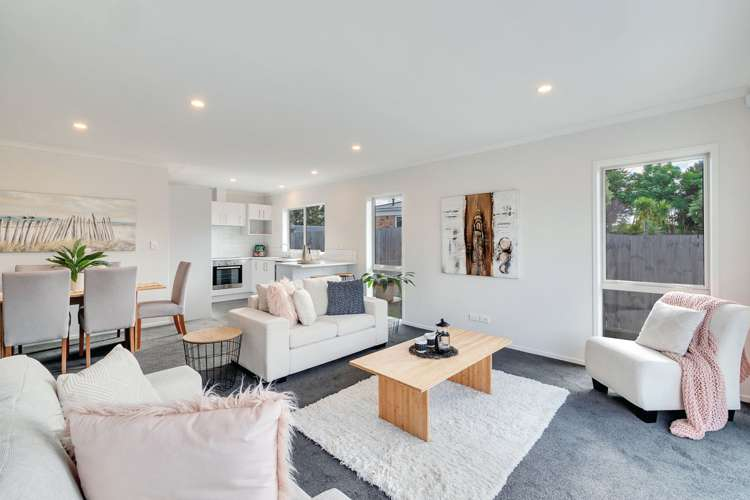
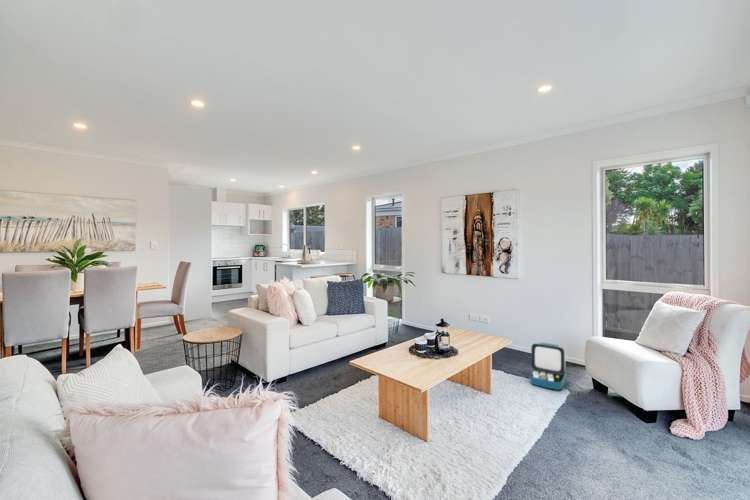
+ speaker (548, 363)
